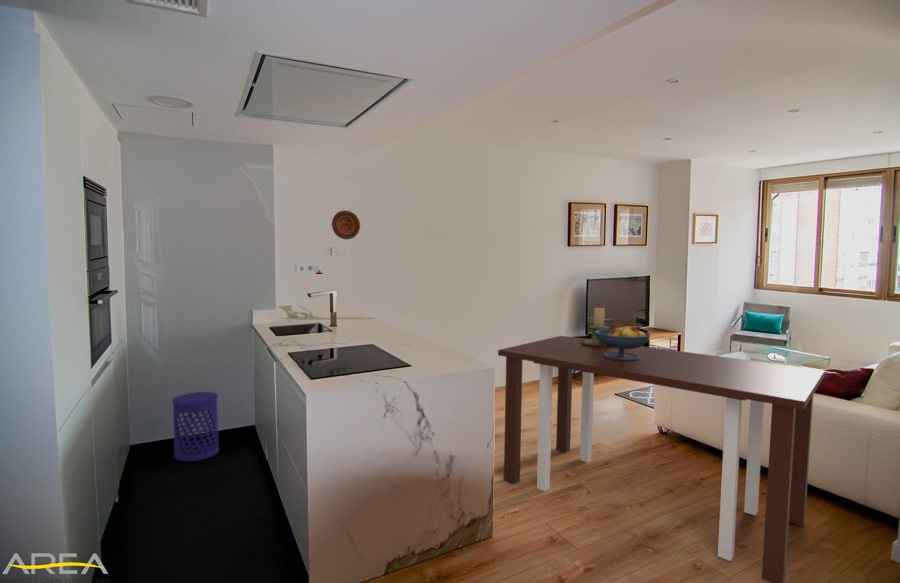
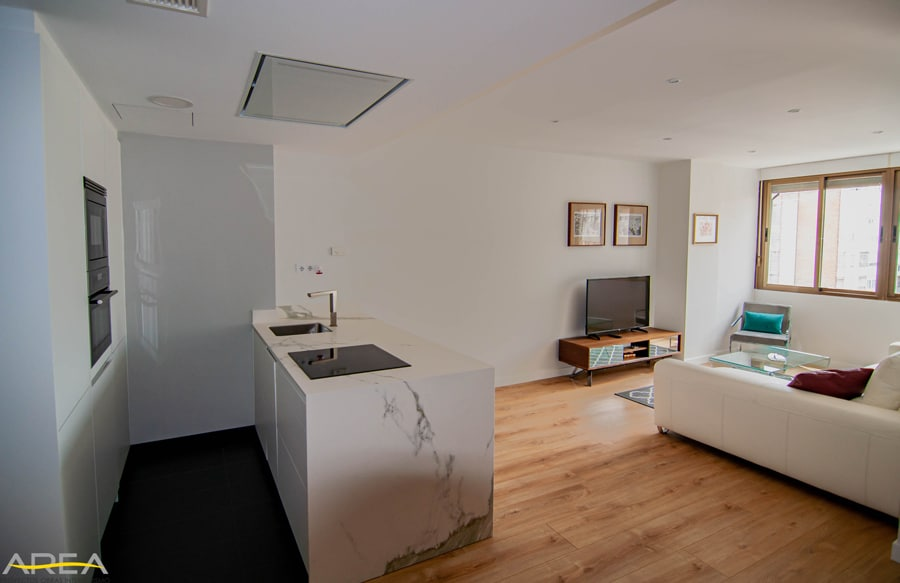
- waste bin (196, 425)
- candle holder (598, 325)
- decorative plate (345, 225)
- dining table (654, 384)
- fruit bowl (621, 340)
